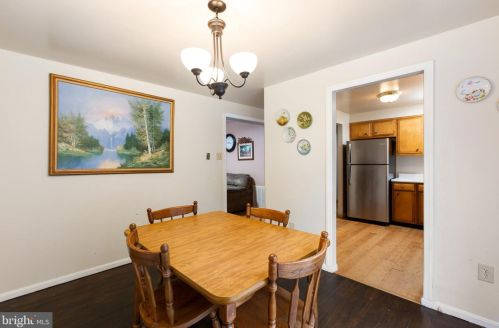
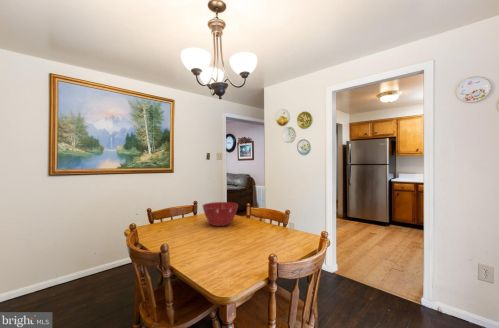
+ mixing bowl (220, 214)
